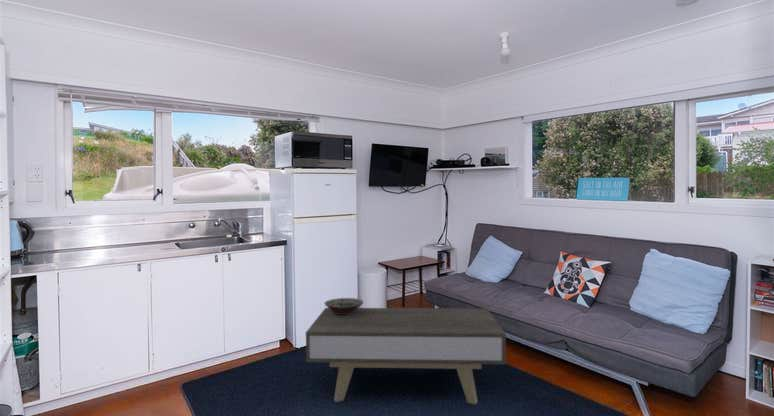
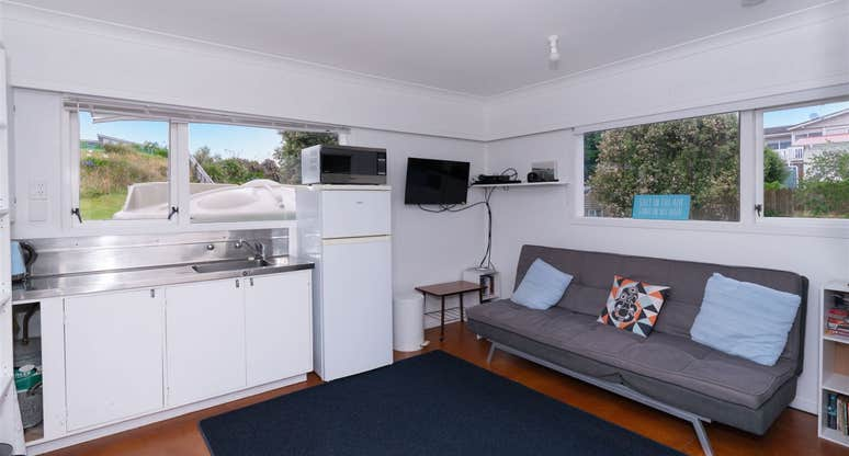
- coffee table (405, 351)
- decorative bowl (343, 306)
